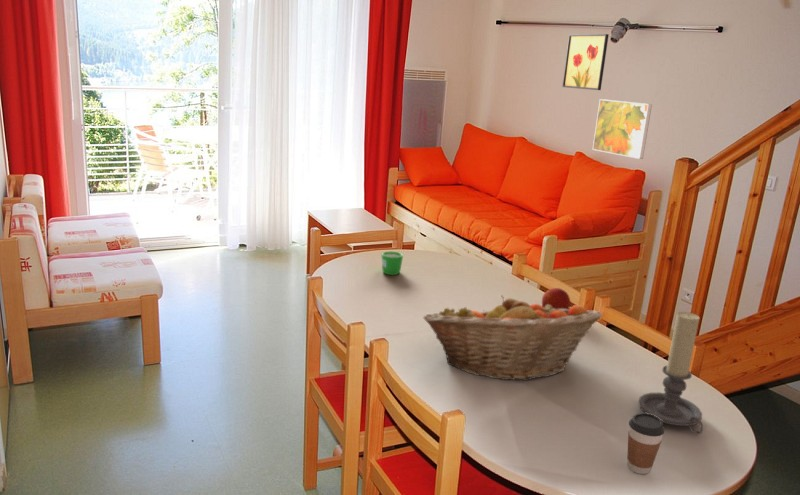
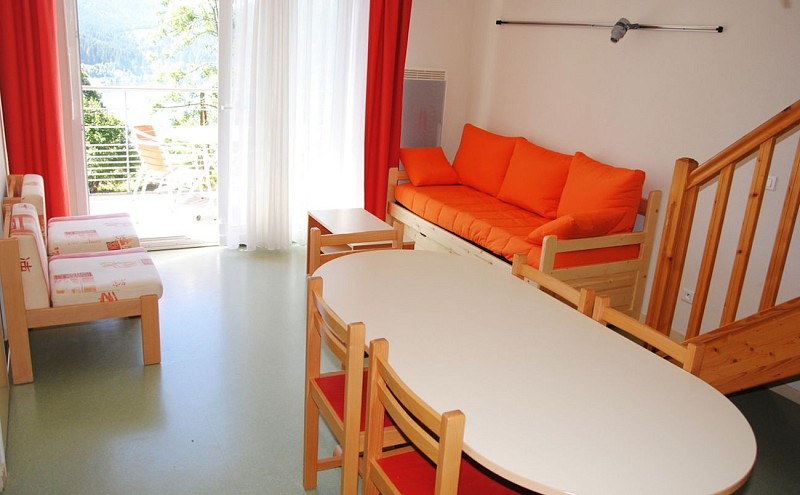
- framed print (620, 128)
- coffee cup (643, 444)
- fruit basket (510, 328)
- mug (390, 262)
- fruit (556, 301)
- candle holder (682, 368)
- wall art (585, 61)
